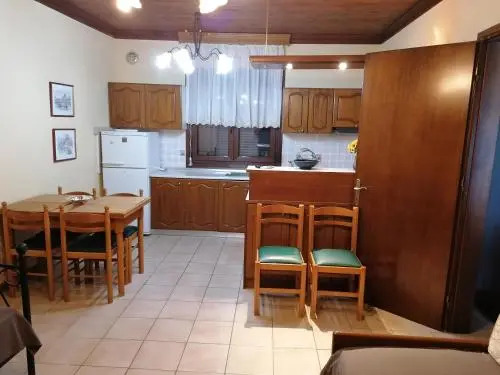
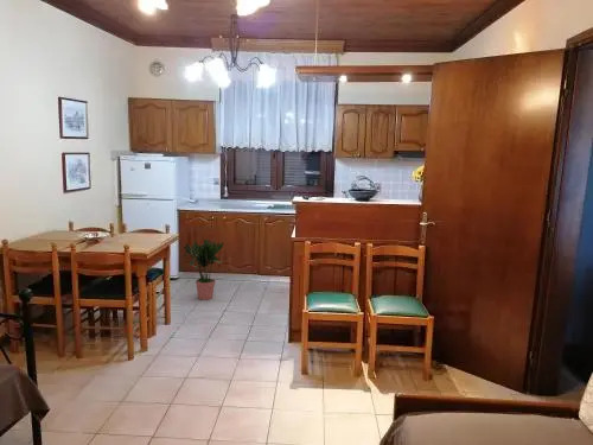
+ potted plant (203, 269)
